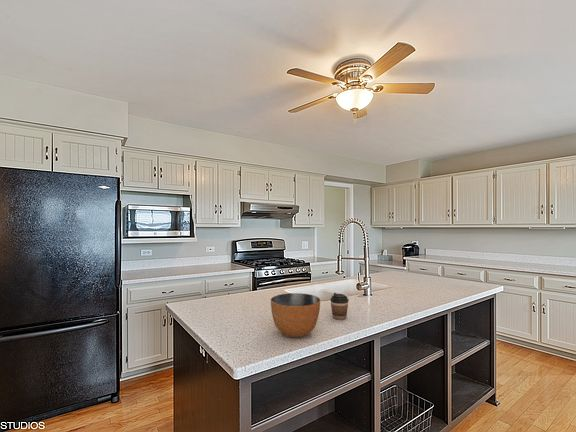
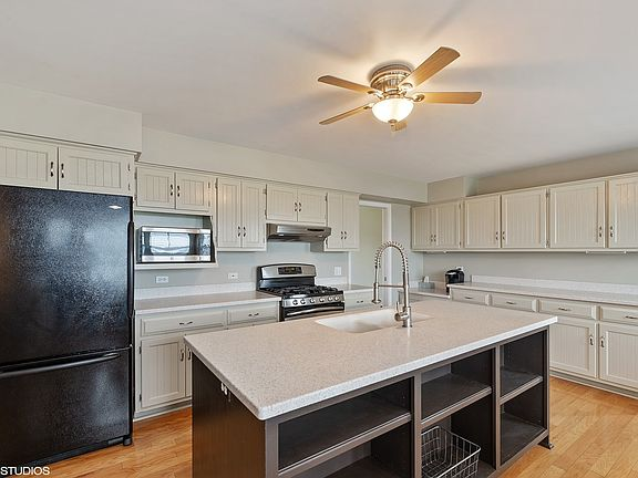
- coffee cup (339, 305)
- bowl (295, 316)
